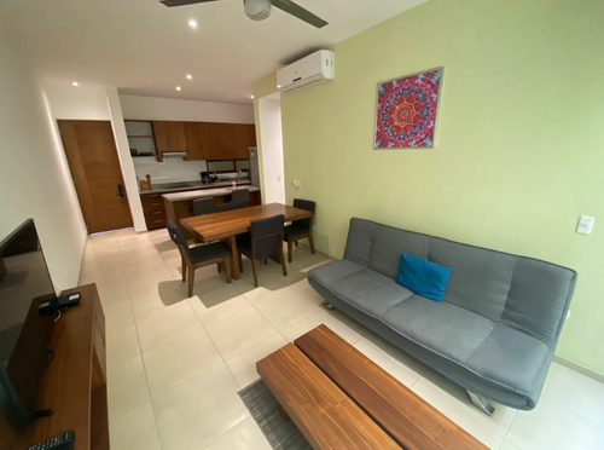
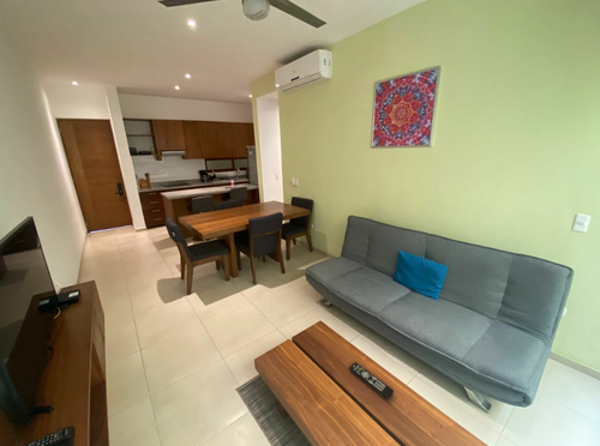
+ remote control (370, 379)
